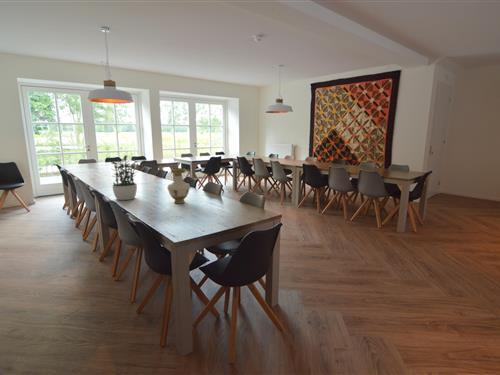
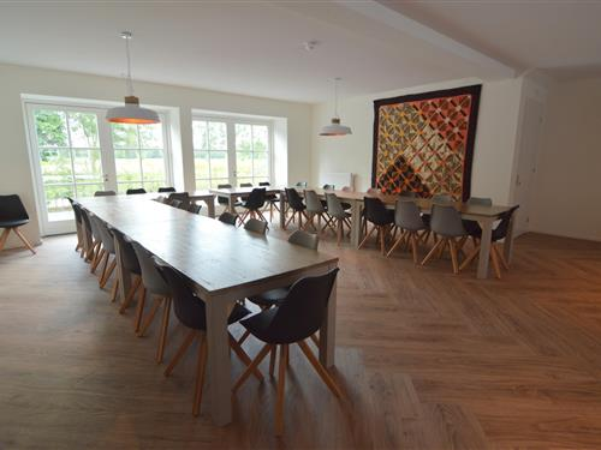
- potted plant (125, 177)
- vase (178, 185)
